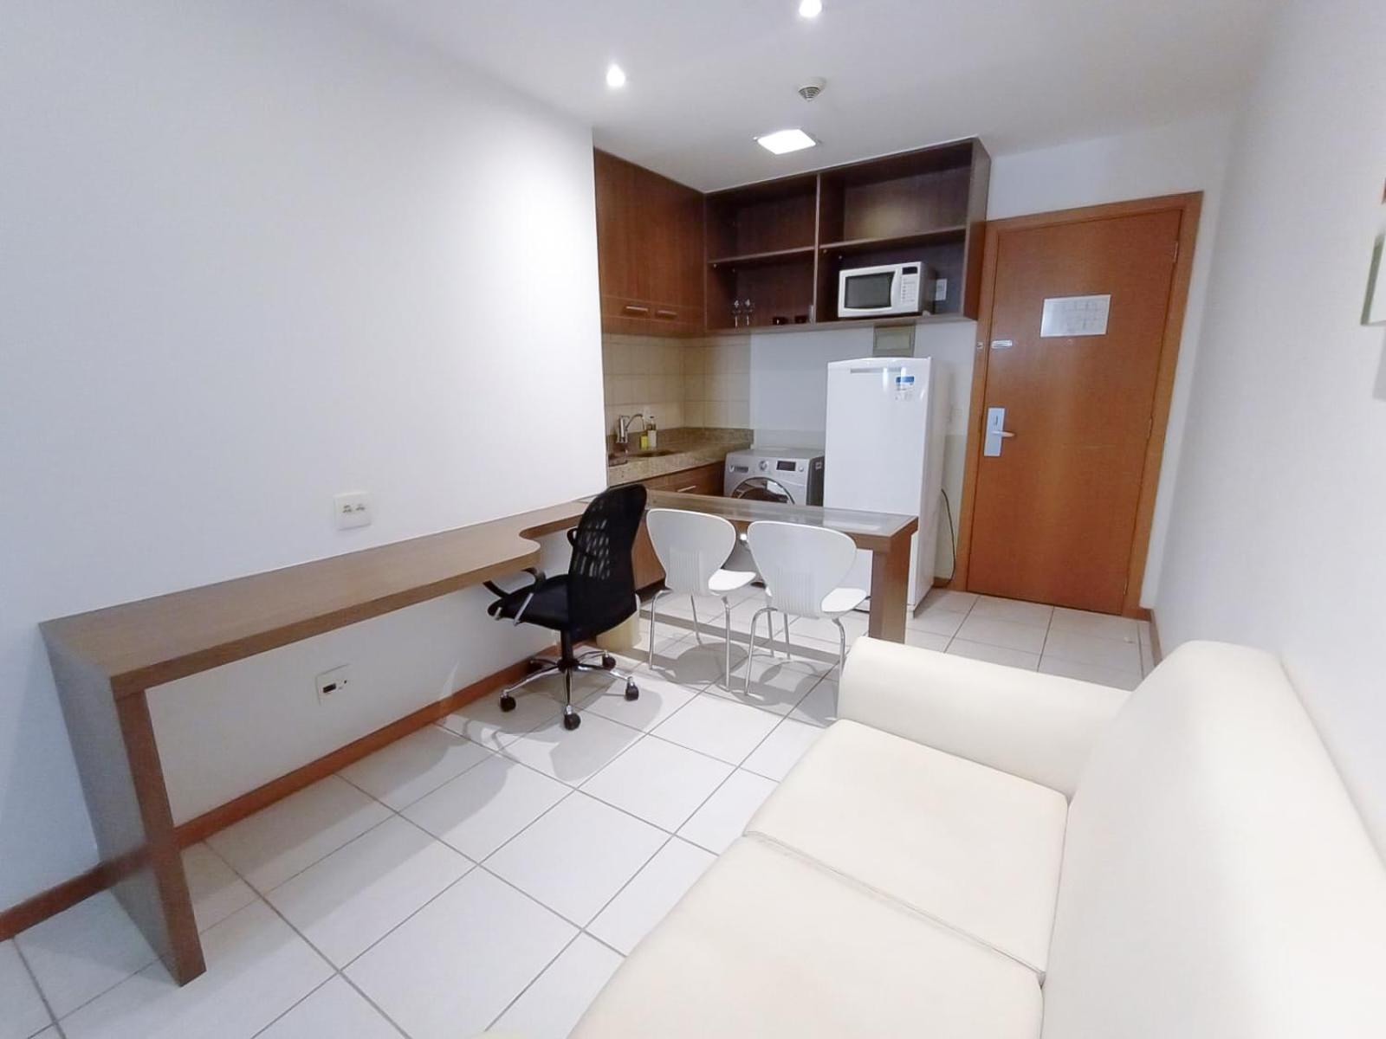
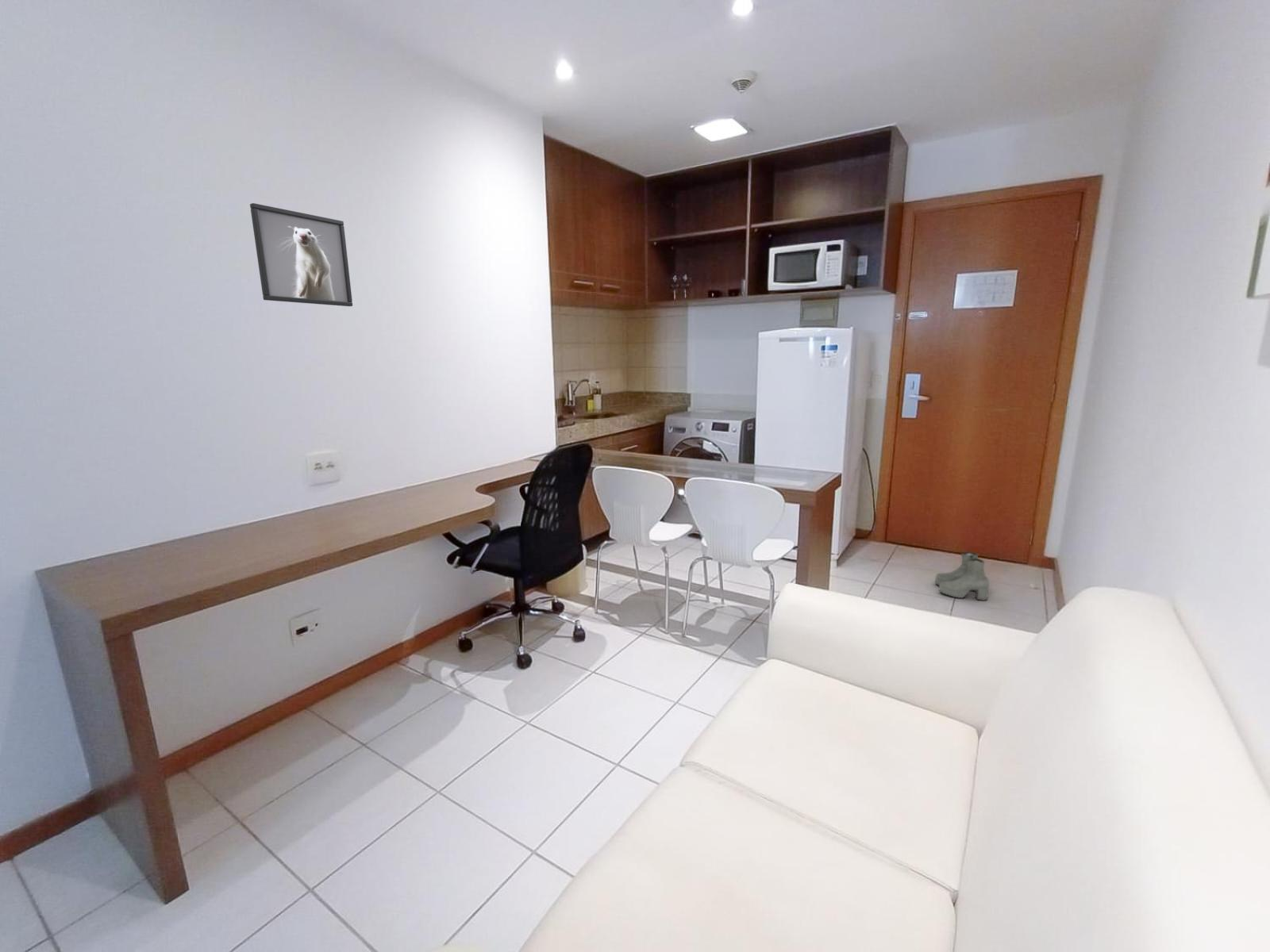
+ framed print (305, 259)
+ boots (962, 573)
